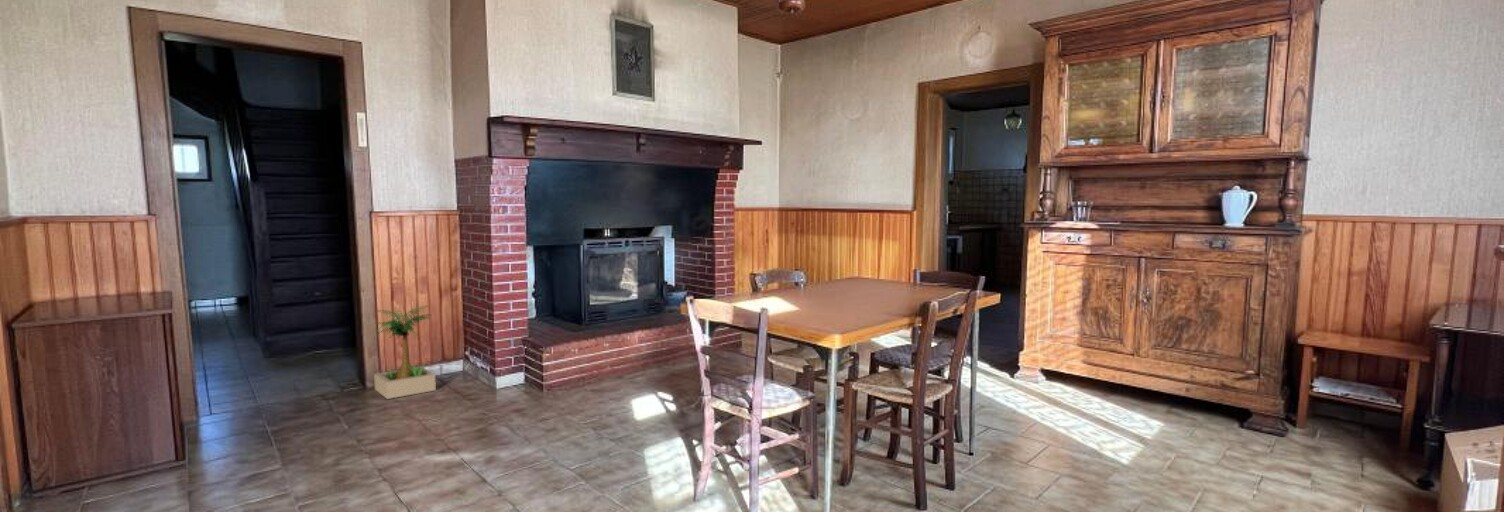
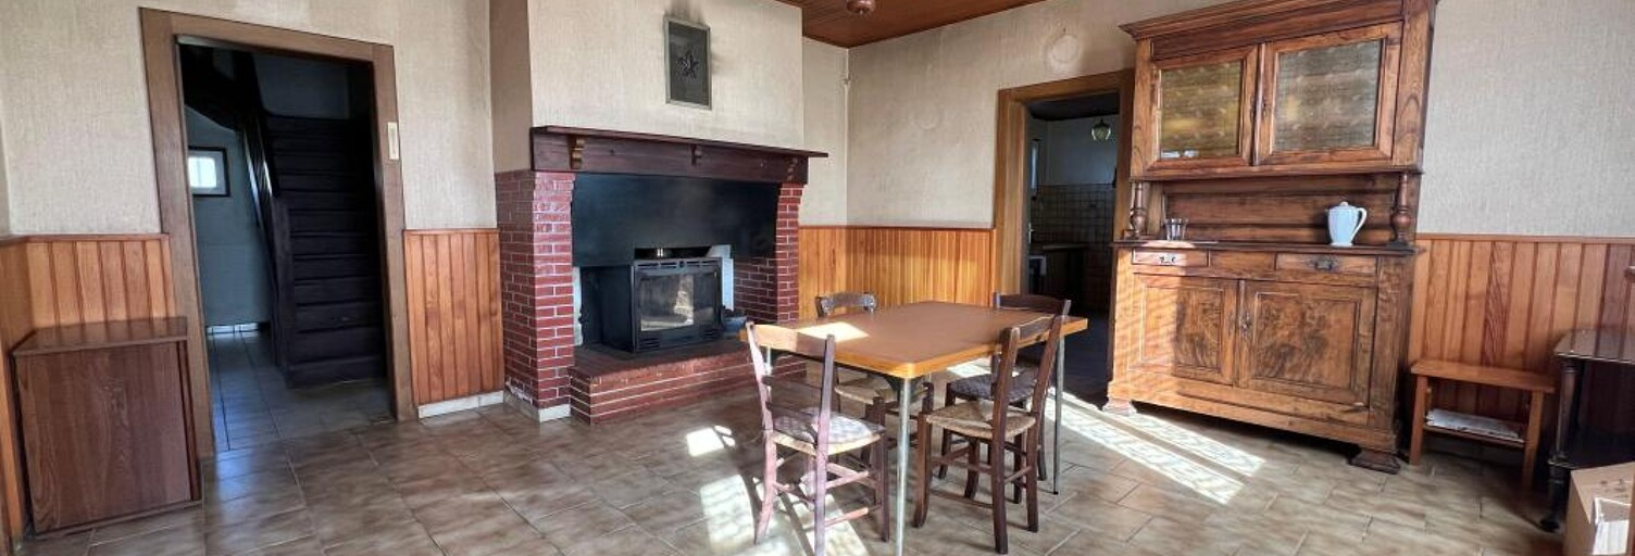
- potted plant (407, 348)
